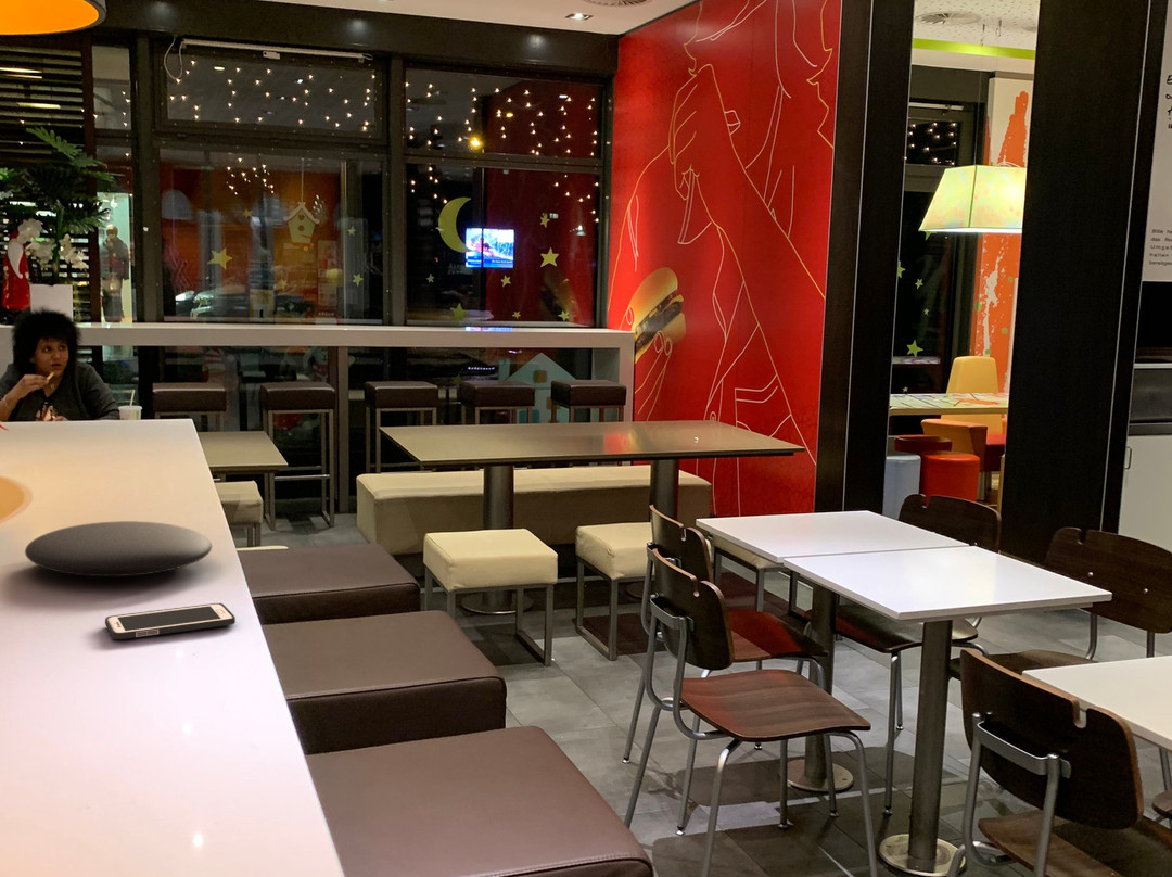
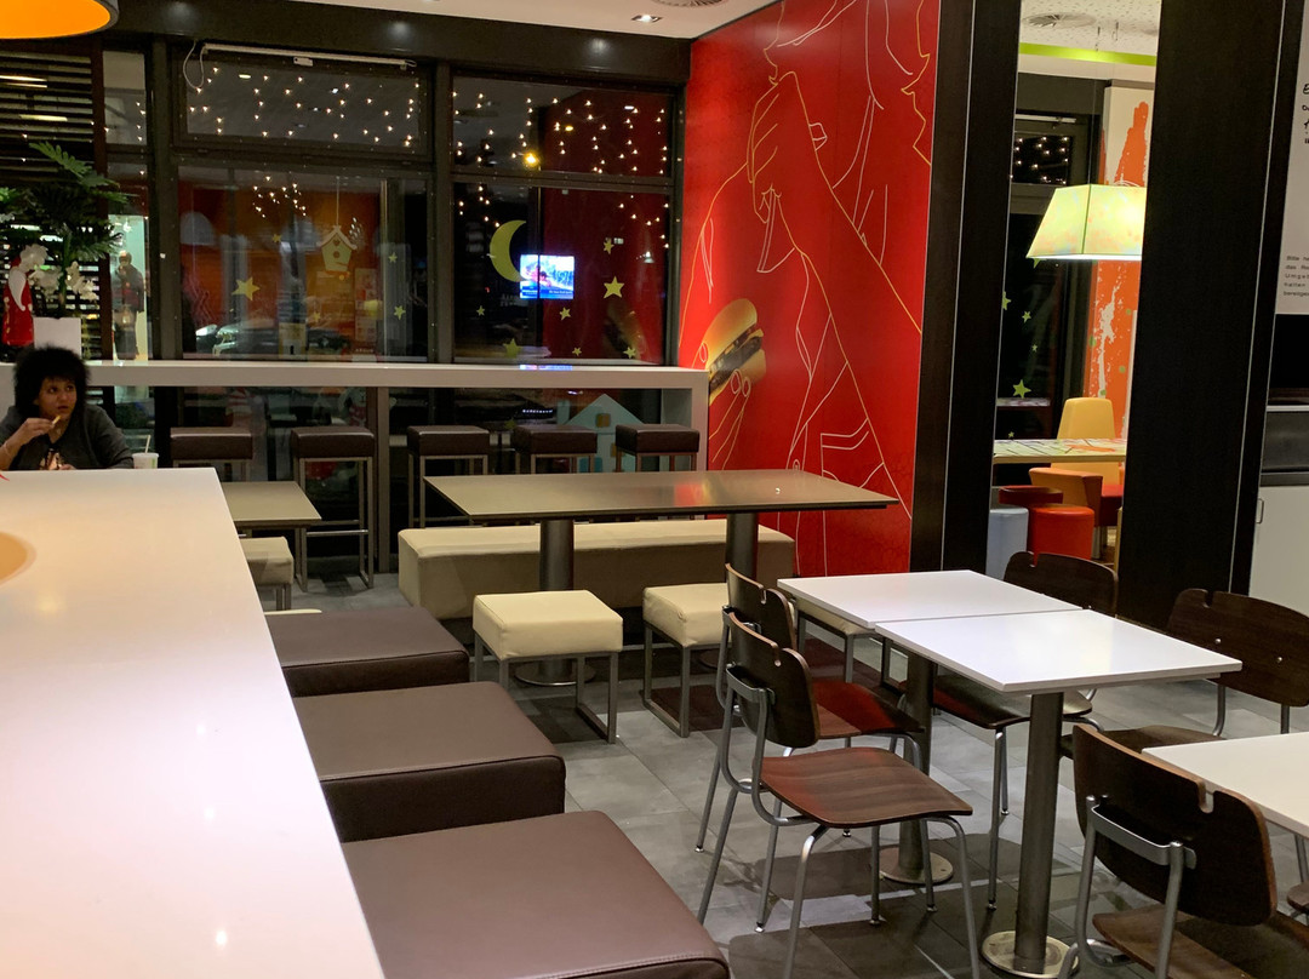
- cell phone (170, 621)
- plate (119, 547)
